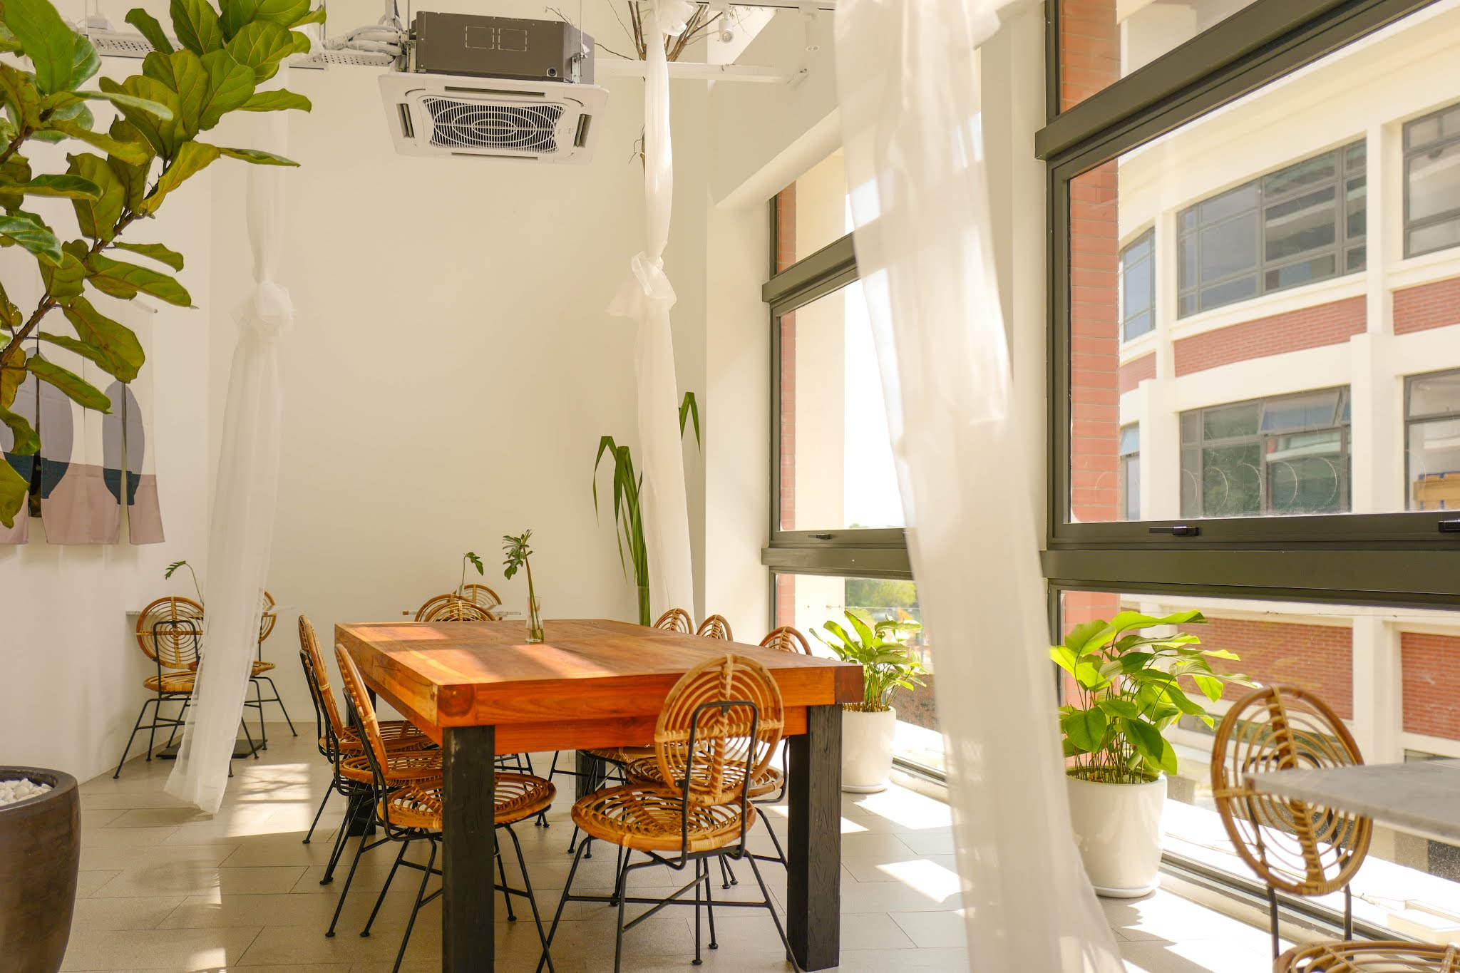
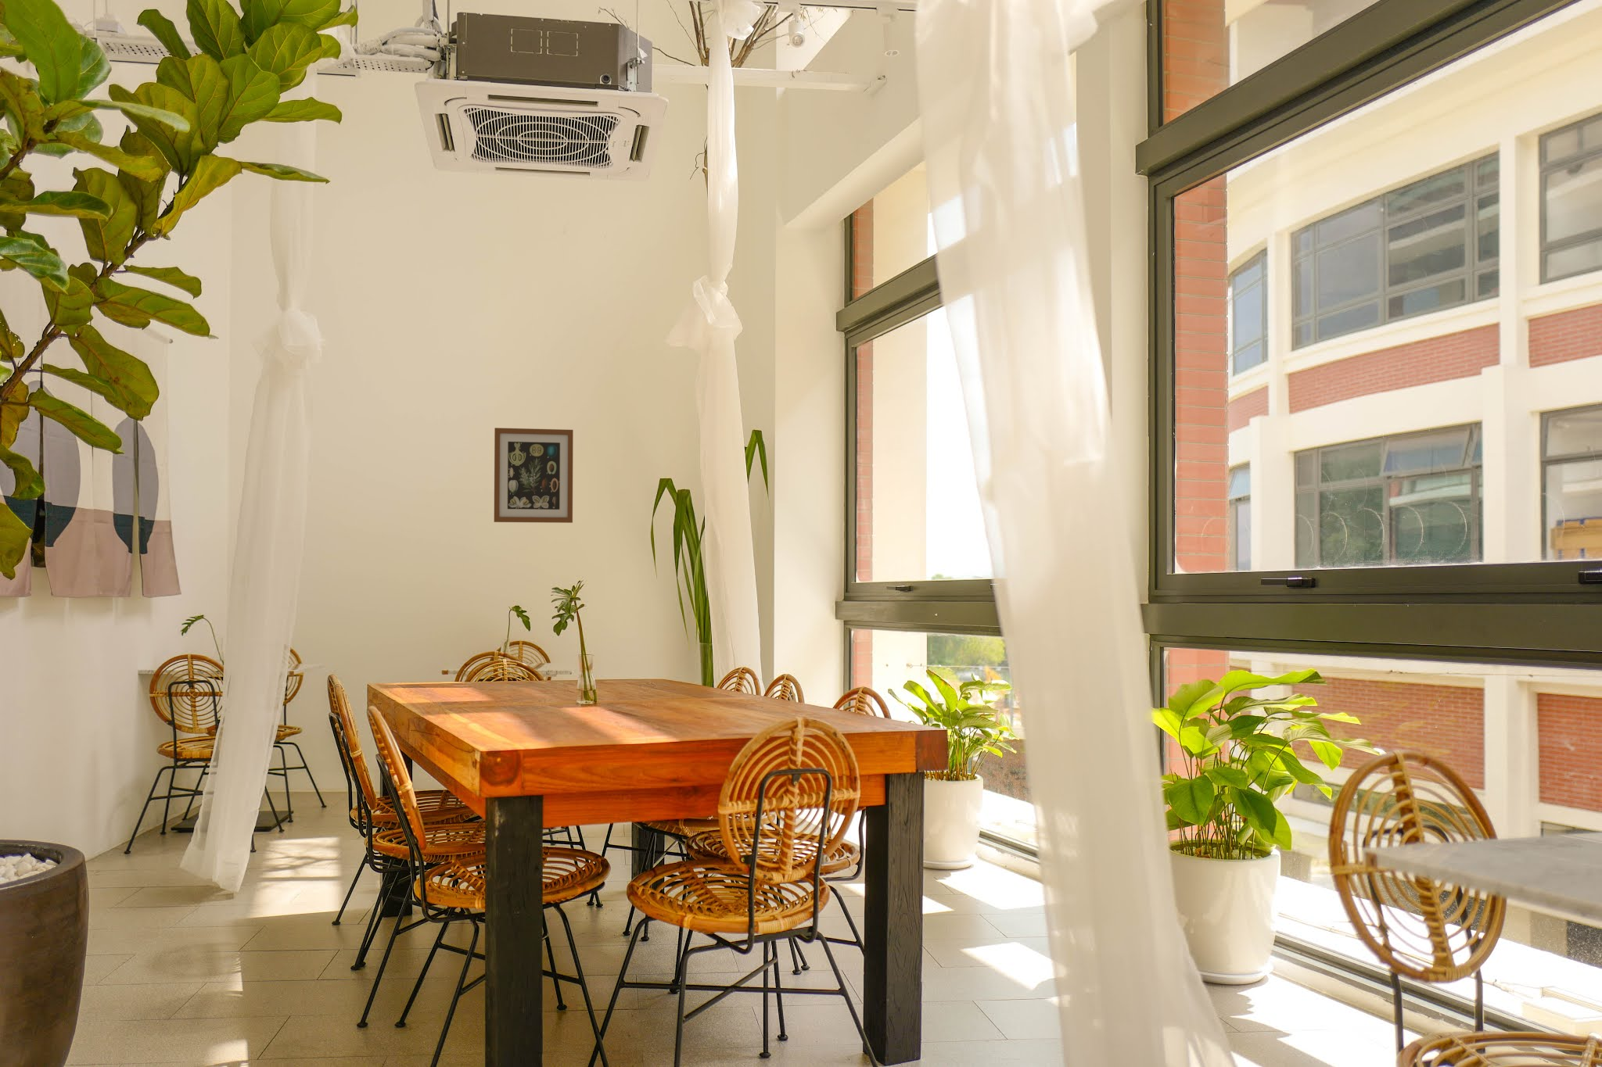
+ wall art (534, 475)
